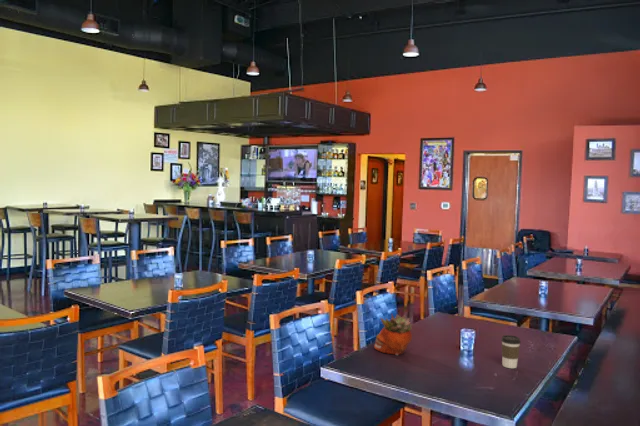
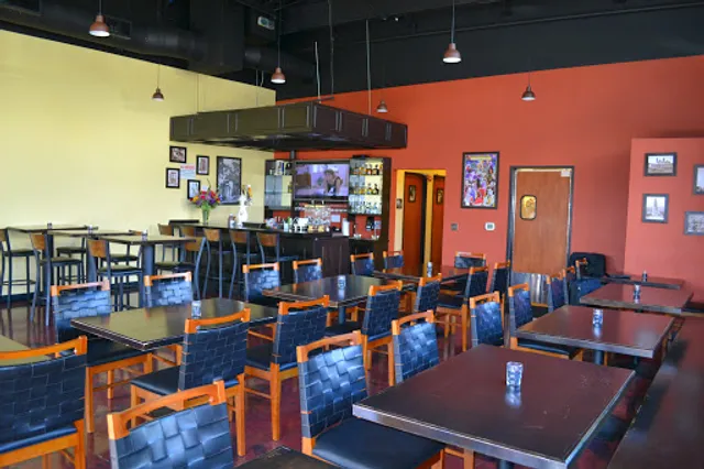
- coffee cup (510, 351)
- succulent planter (392, 332)
